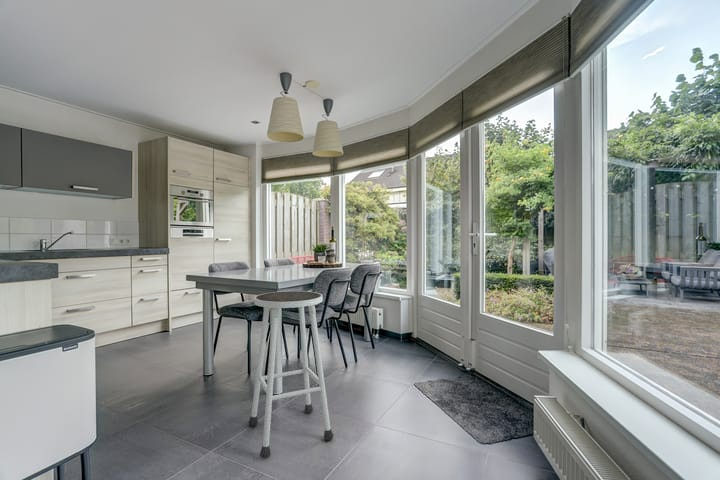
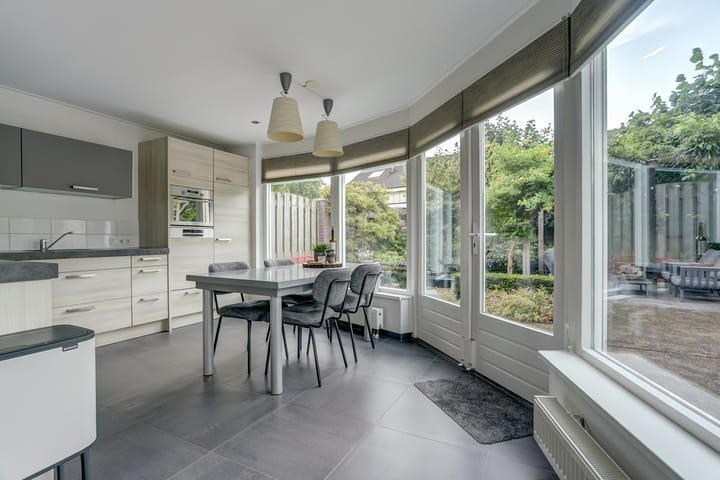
- stool (289, 371)
